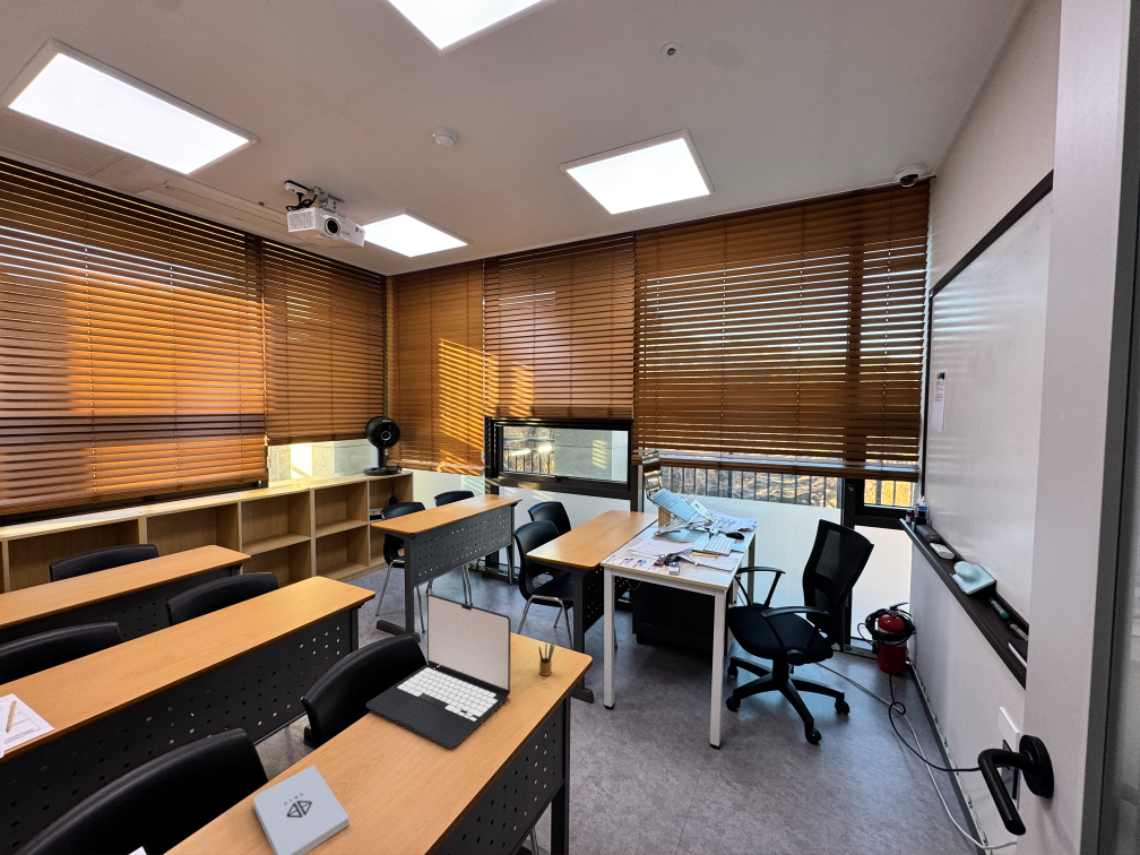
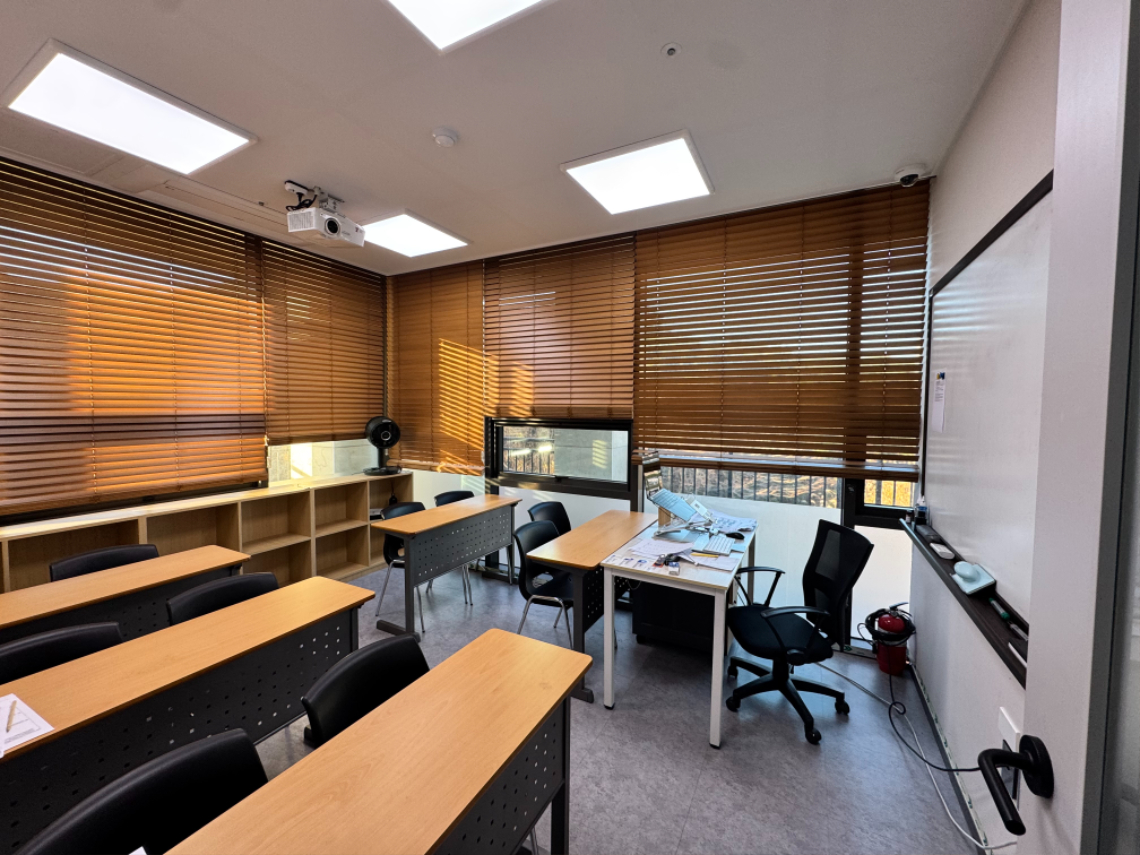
- notepad (299, 810)
- pencil box (545, 658)
- laptop (438, 661)
